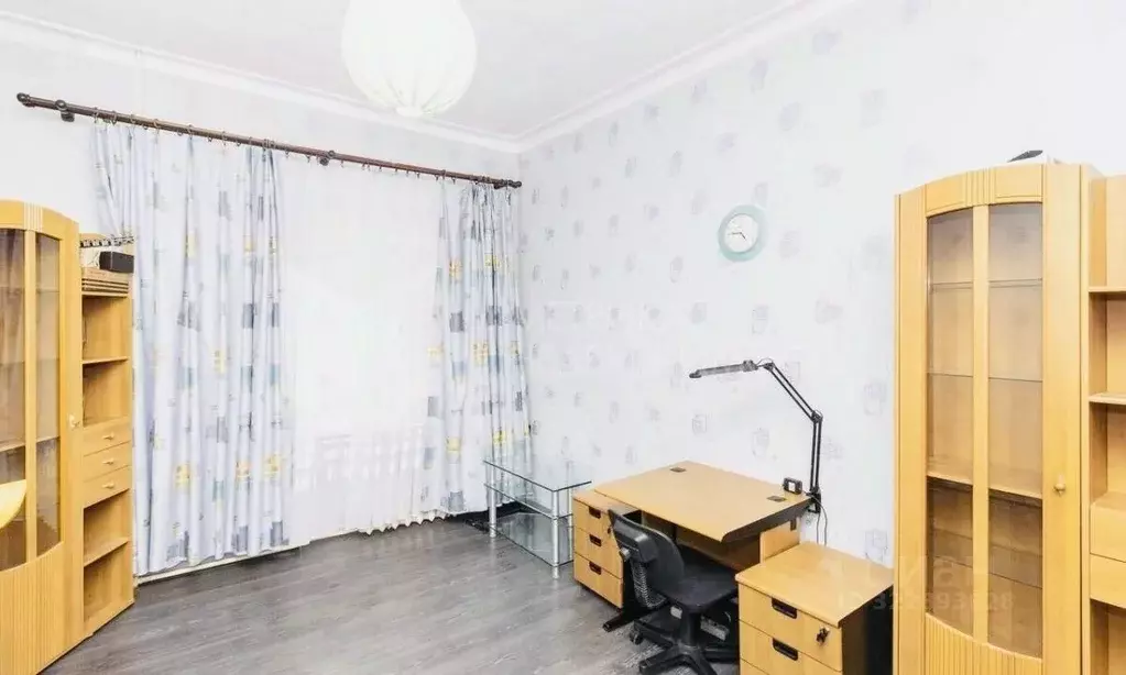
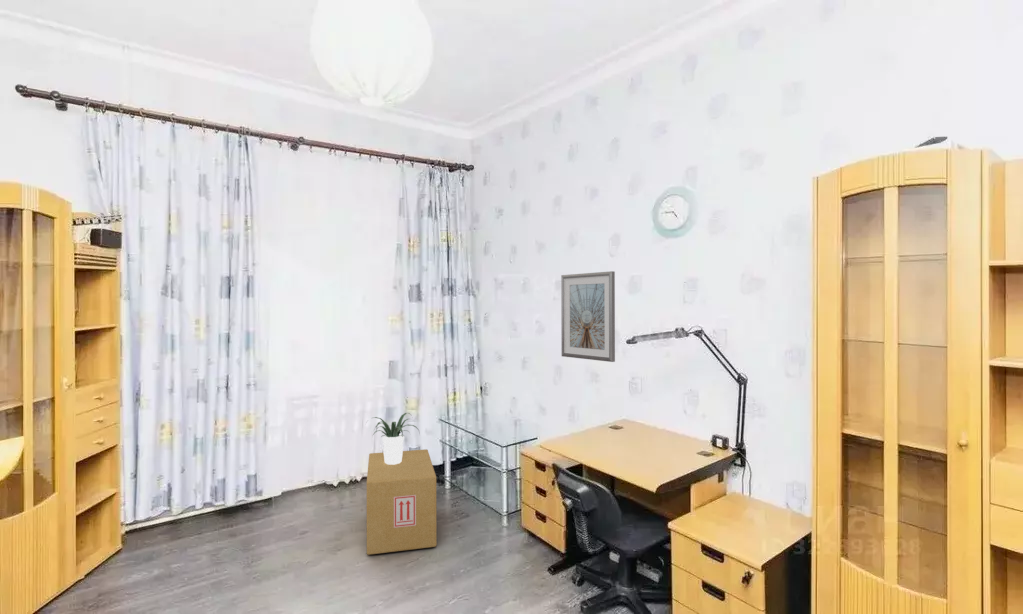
+ picture frame (586, 316)
+ potted plant (394, 438)
+ cardboard box (400, 496)
